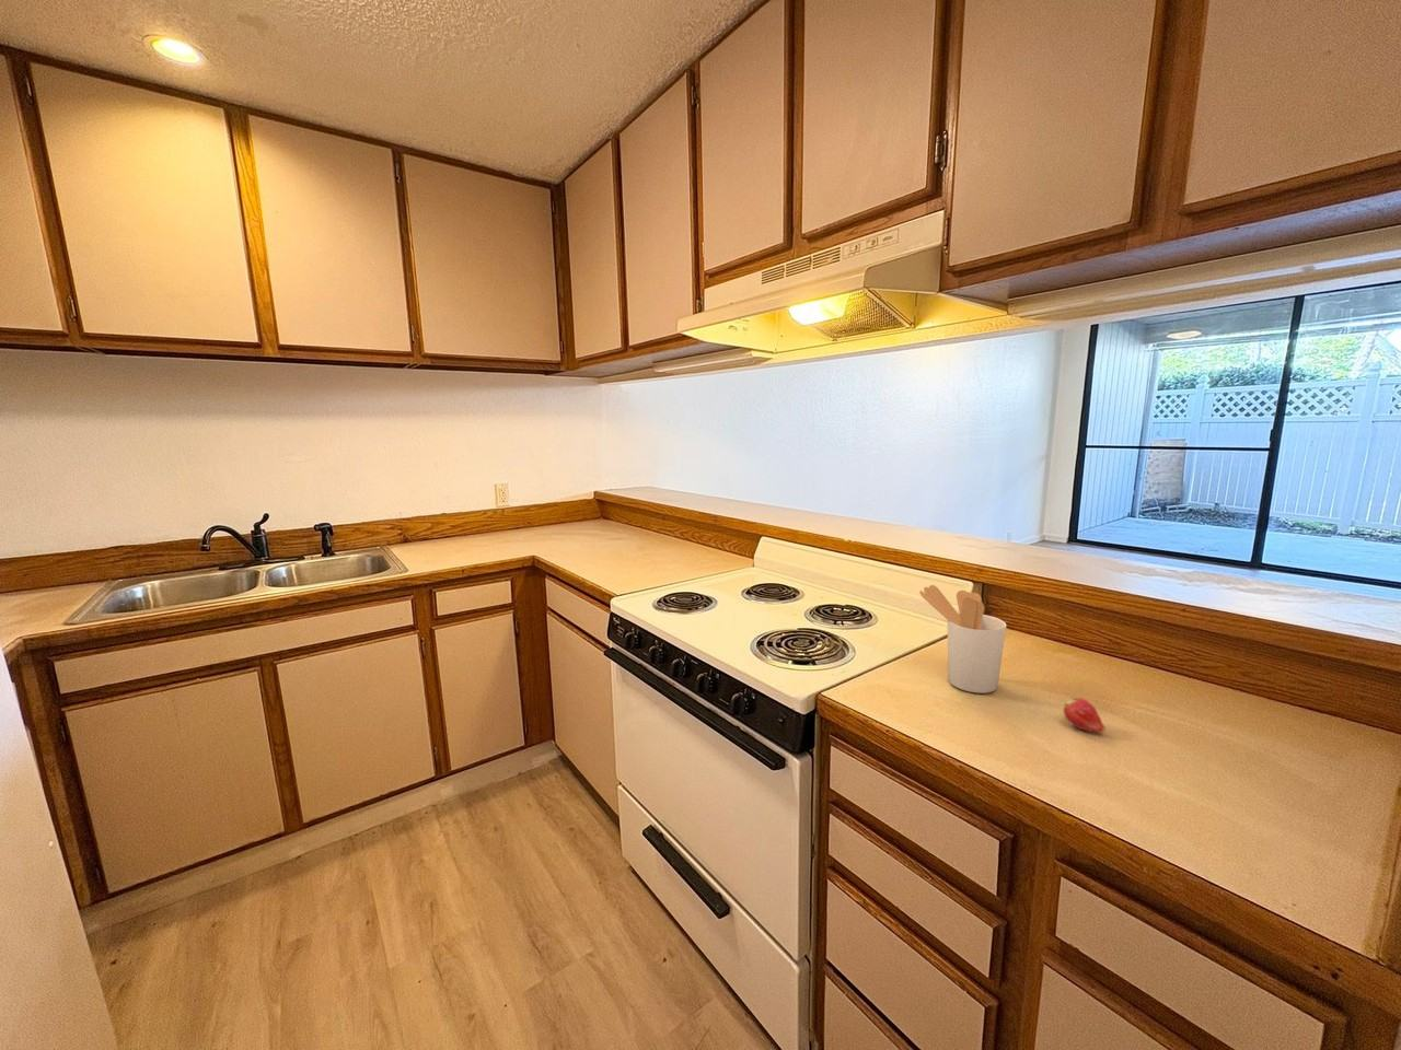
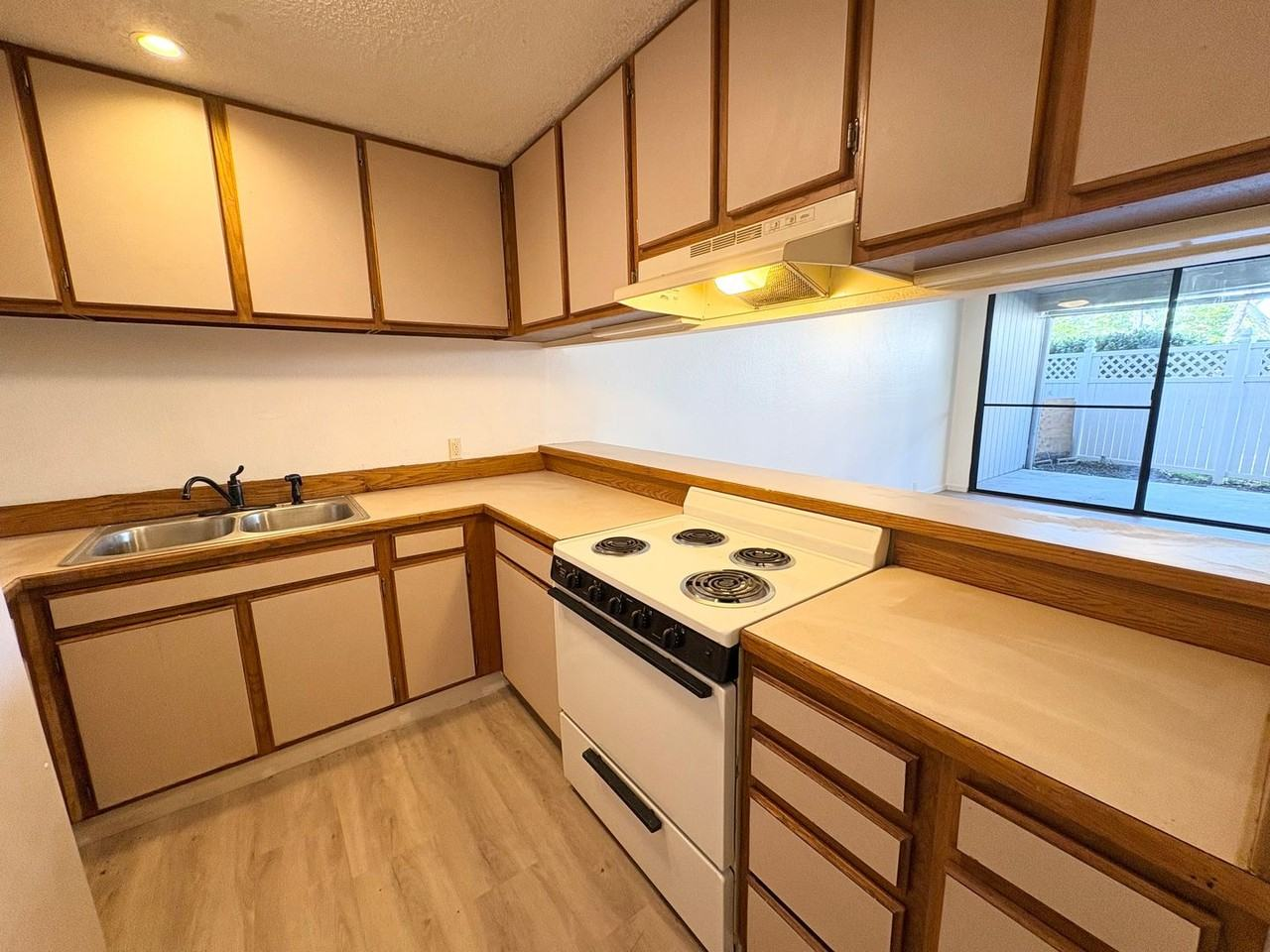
- utensil holder (960, 634)
- fruit (1082, 712)
